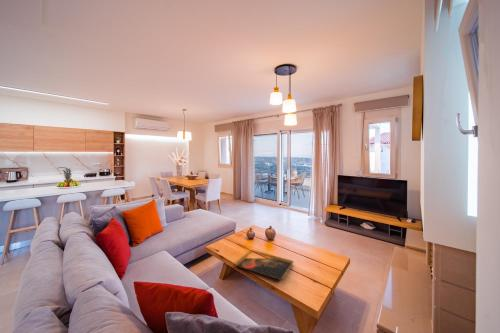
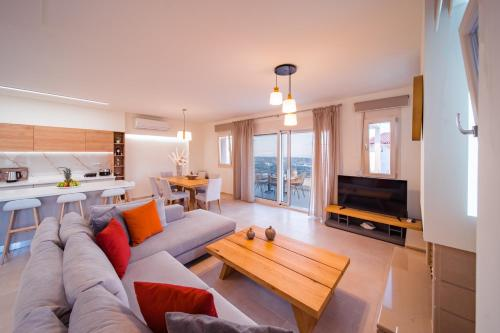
- decorative tray (264, 263)
